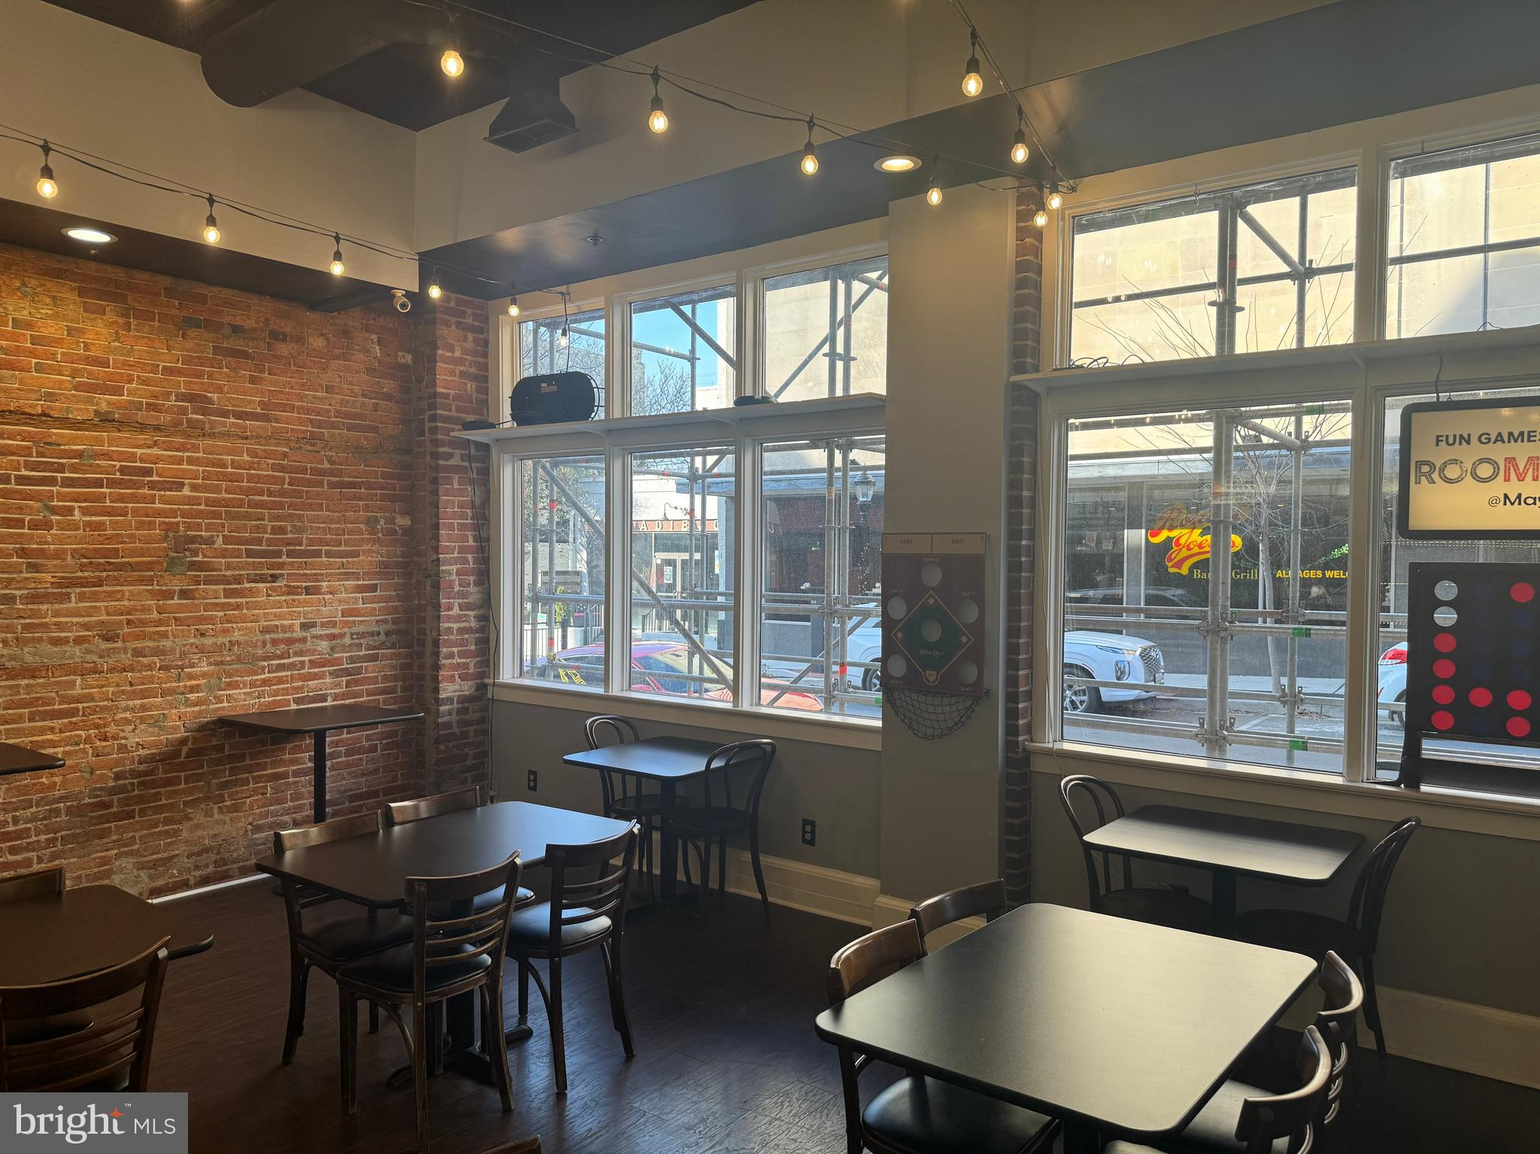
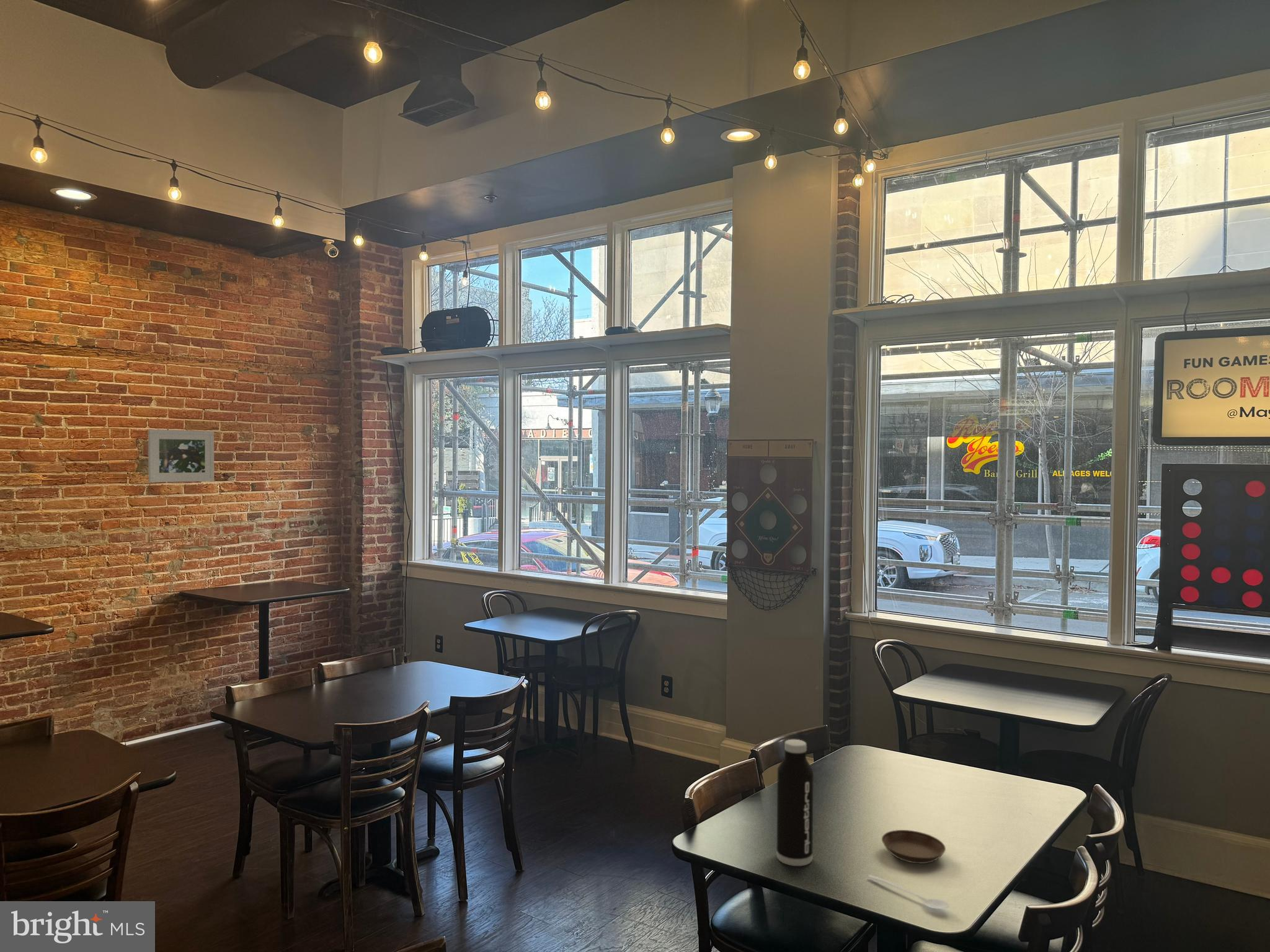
+ stirrer (907, 891)
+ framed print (182, 456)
+ saucer (913, 848)
+ water bottle (795, 800)
